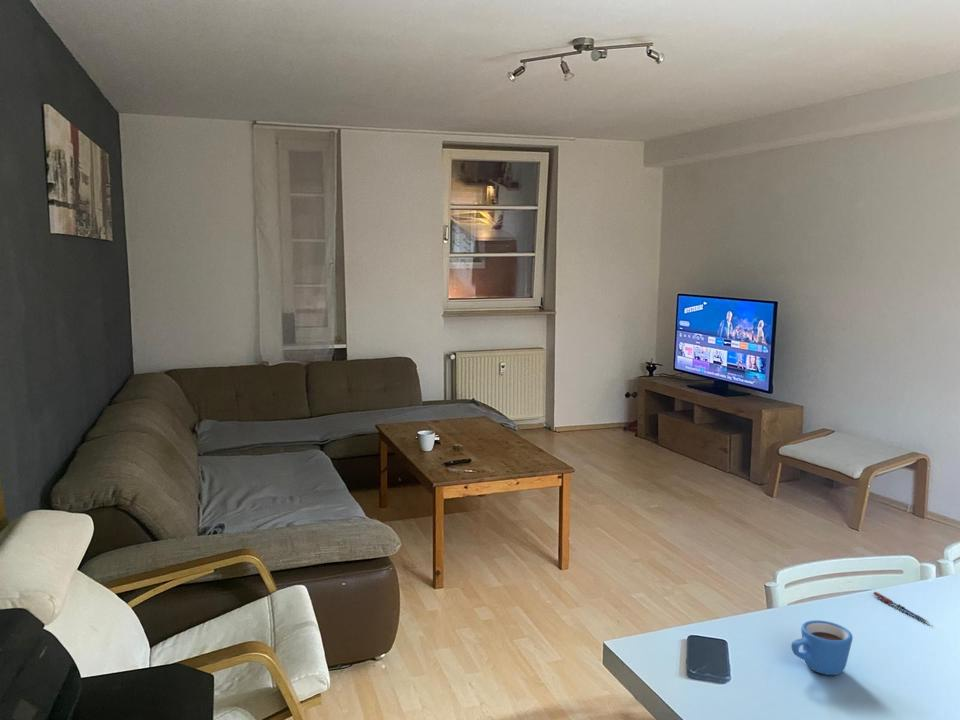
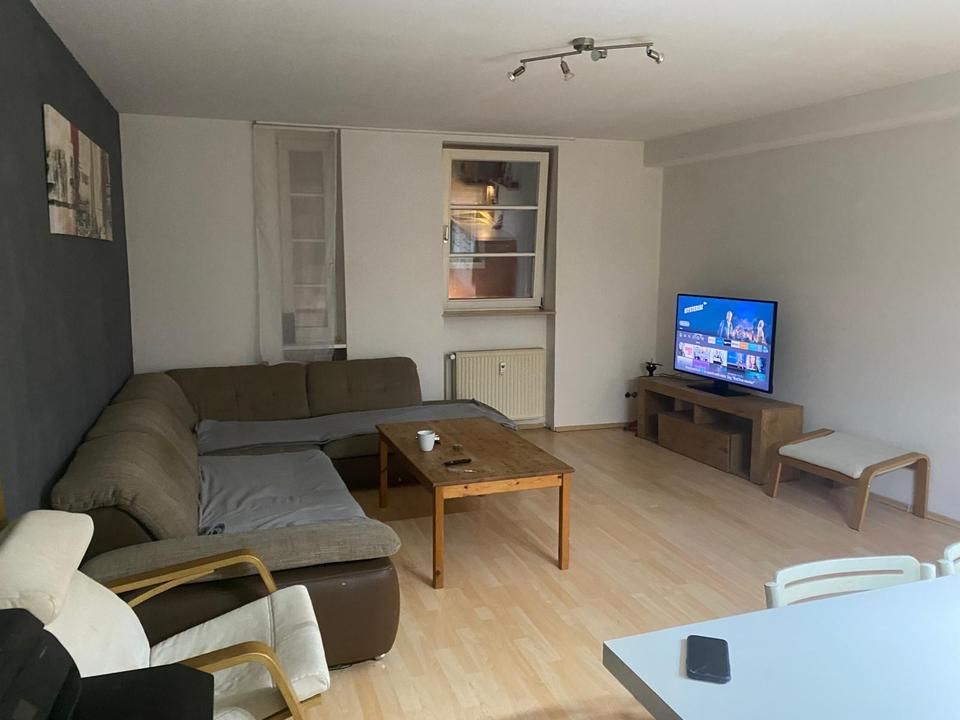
- pen (899, 606)
- mug (818, 650)
